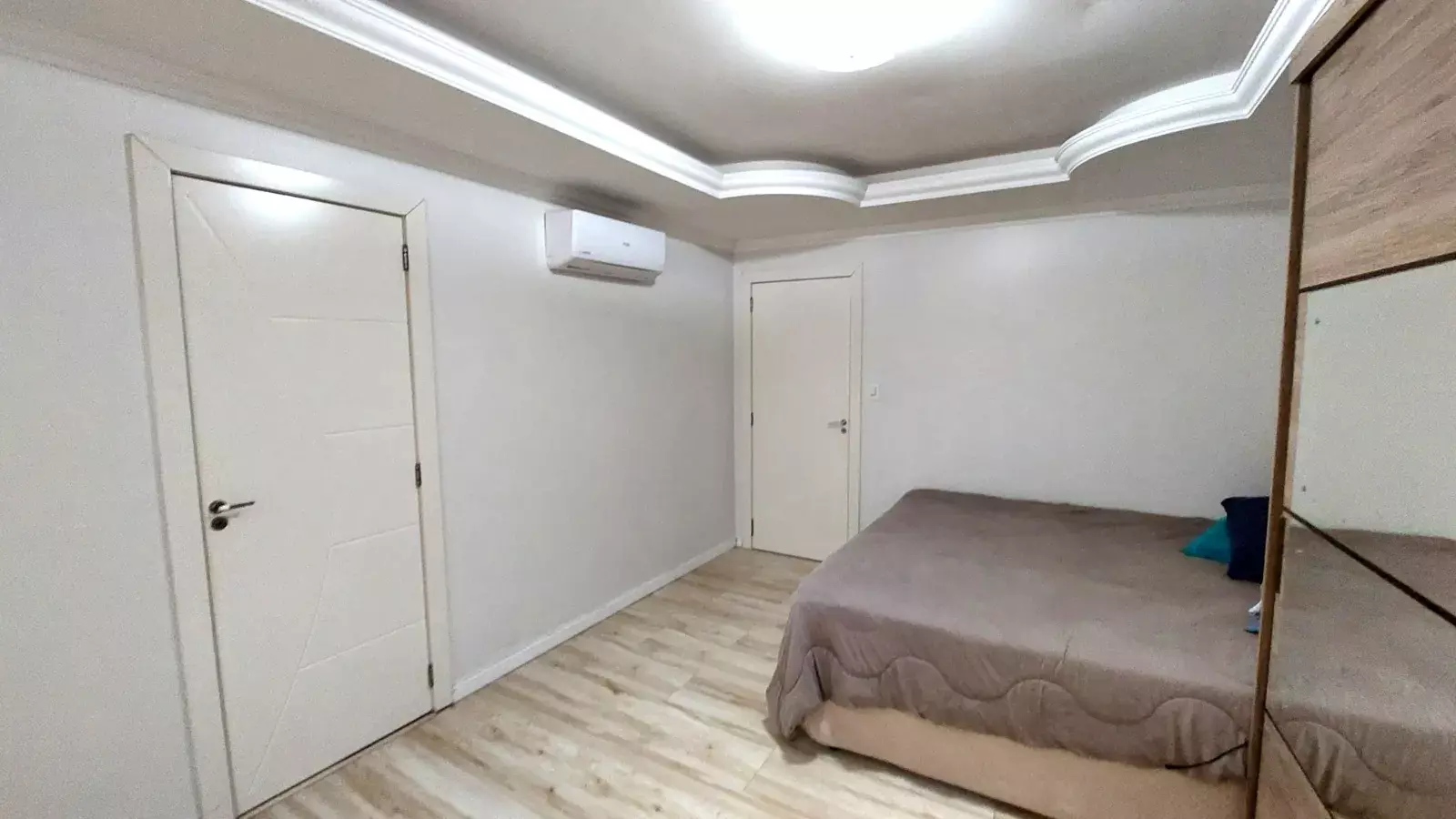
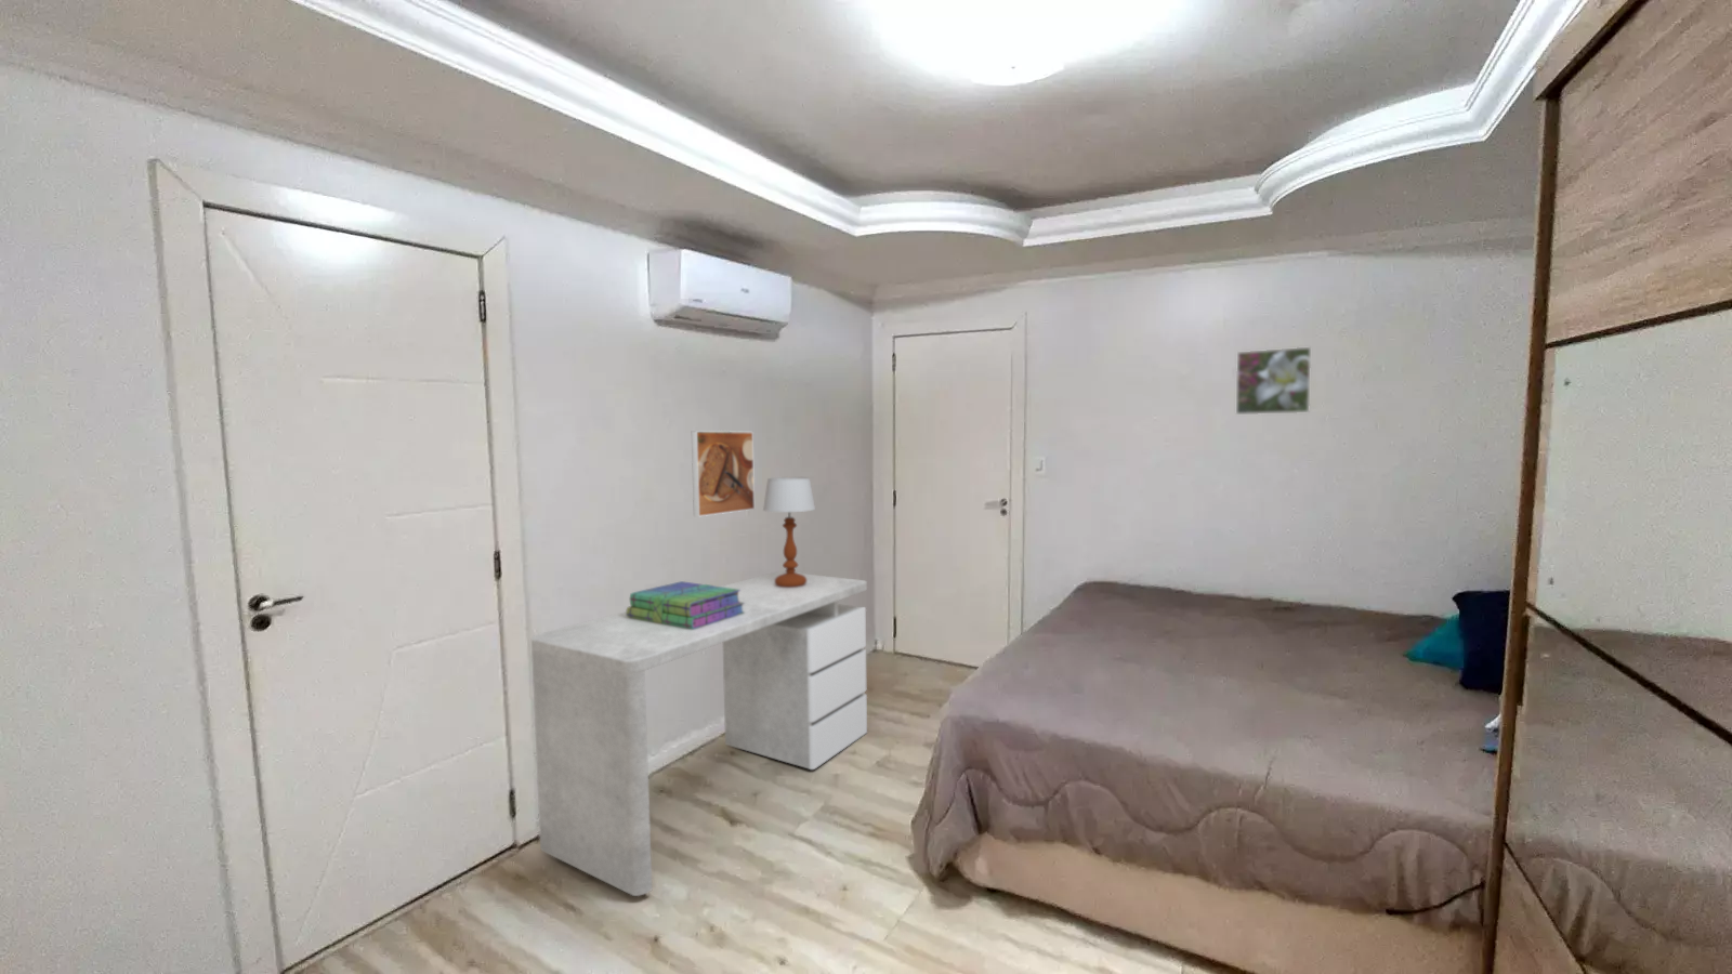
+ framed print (1272, 381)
+ desk (727, 693)
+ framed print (724, 472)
+ stack of books (685, 603)
+ table lamp (789, 530)
